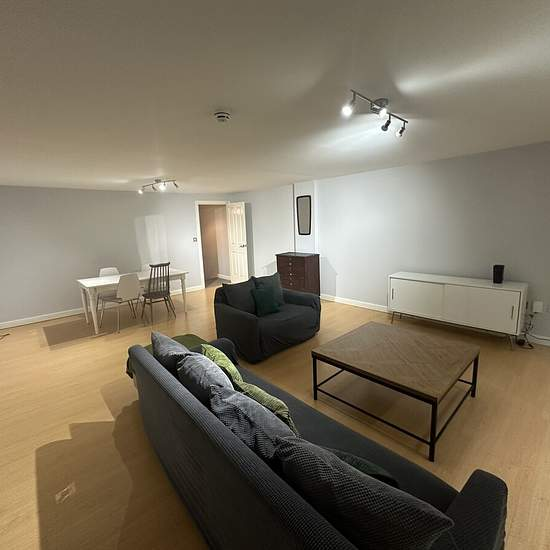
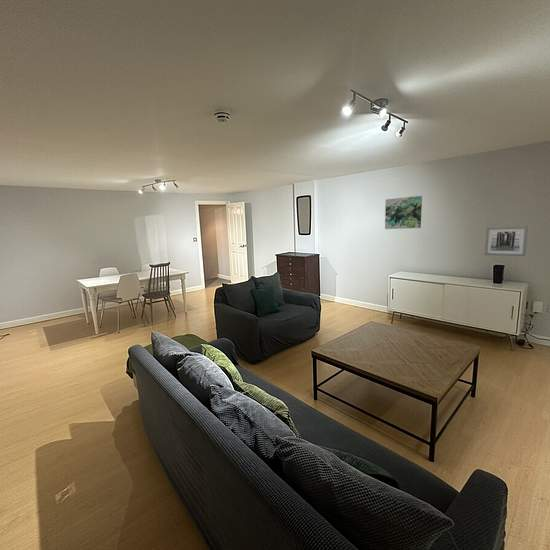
+ wall art (402, 213)
+ wall art (505, 241)
